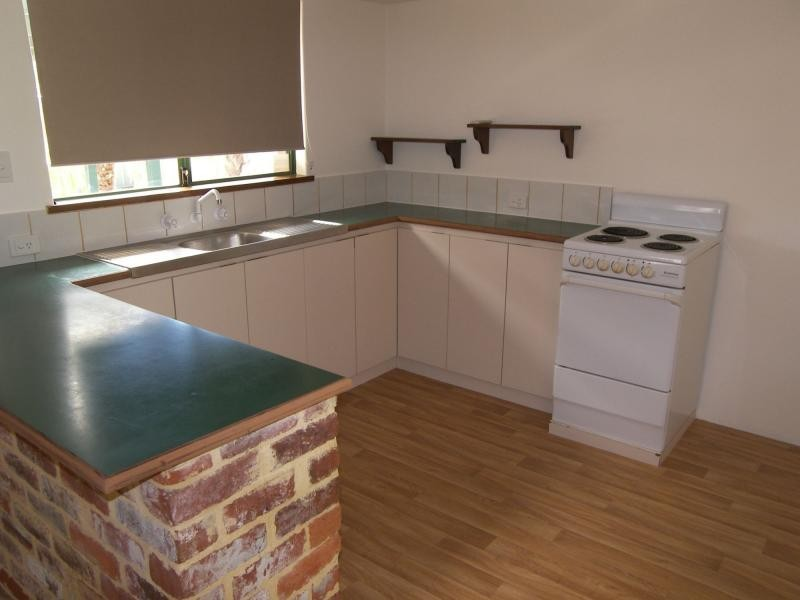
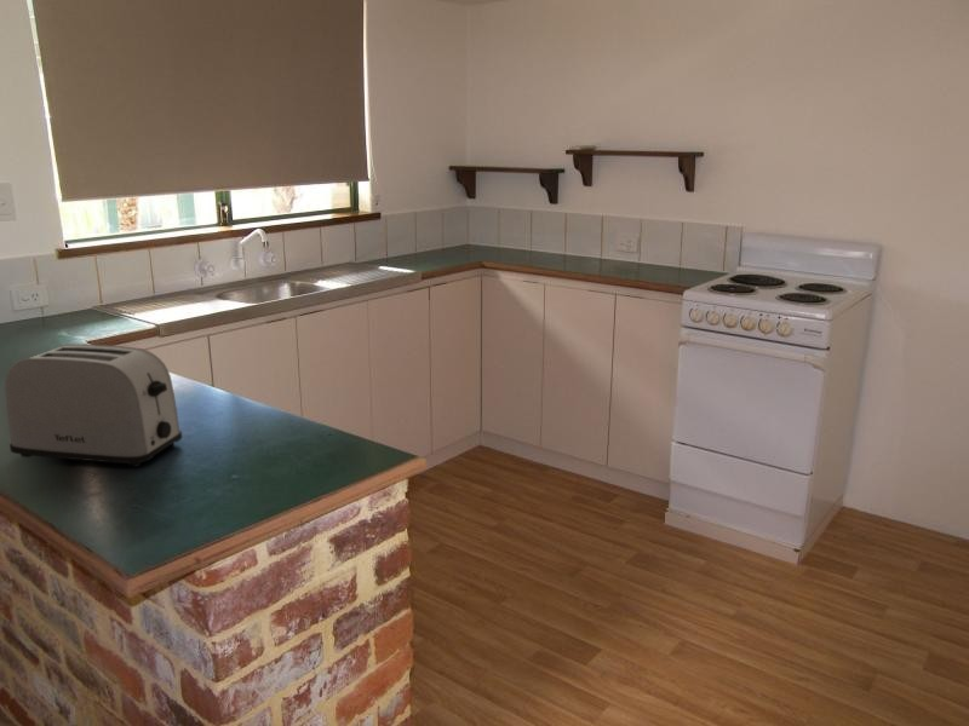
+ toaster (94, 402)
